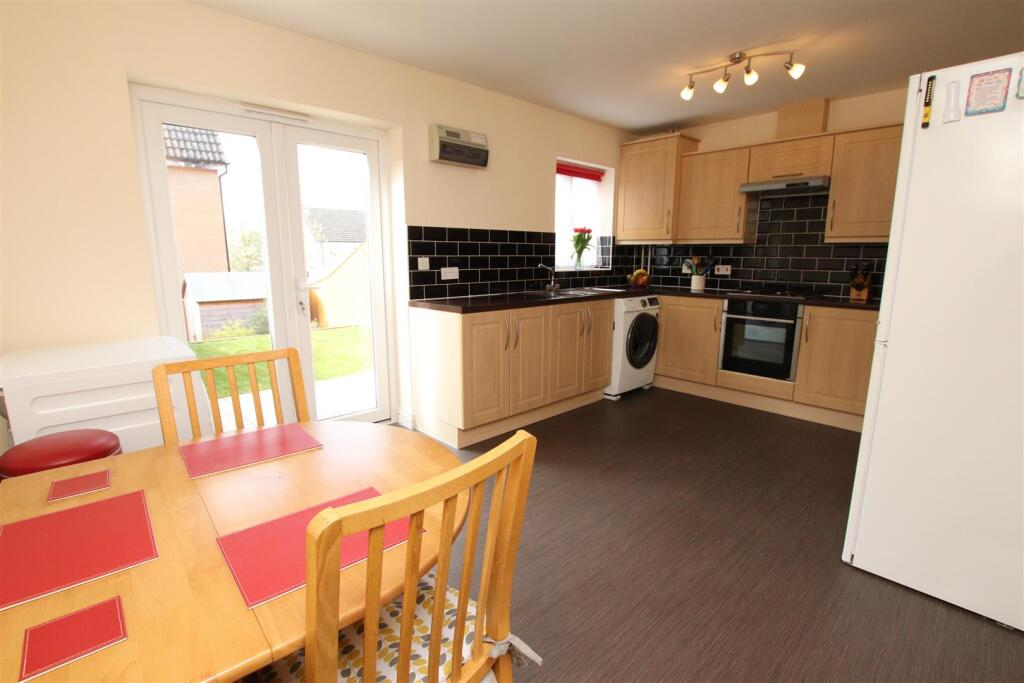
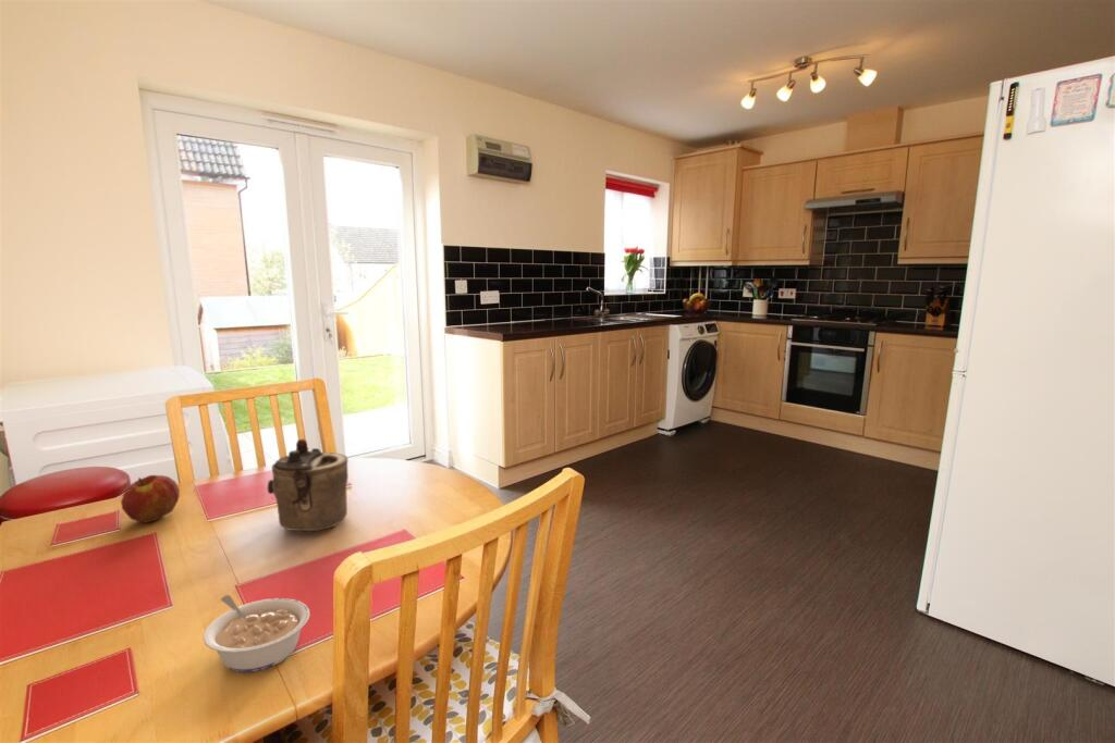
+ teapot (309, 482)
+ legume (255, 634)
+ apple (151, 496)
